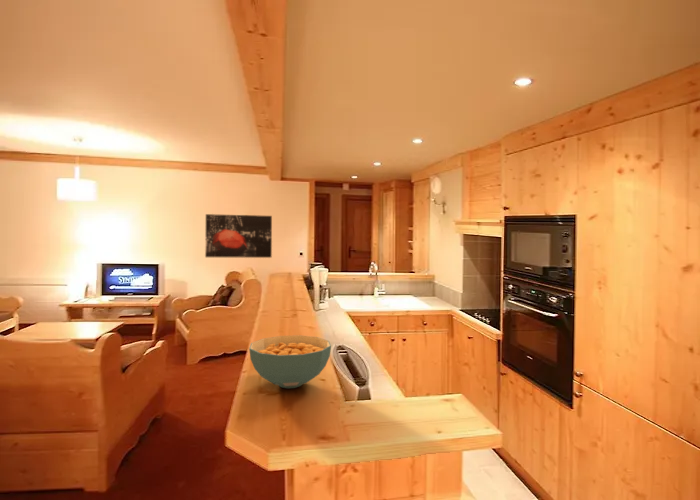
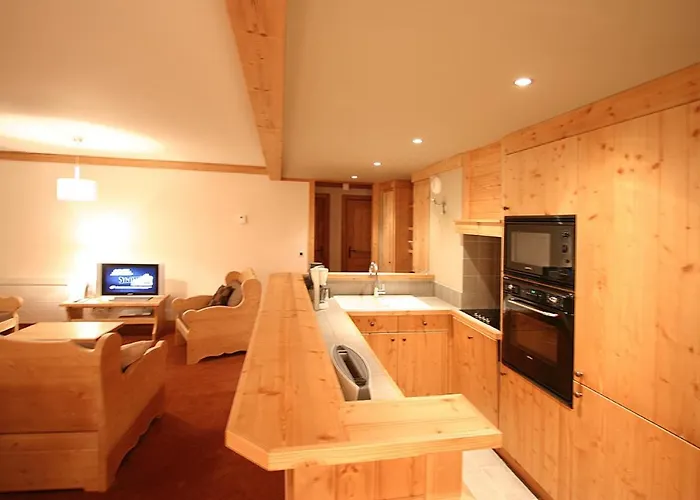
- cereal bowl (290, 364)
- wall art (239, 236)
